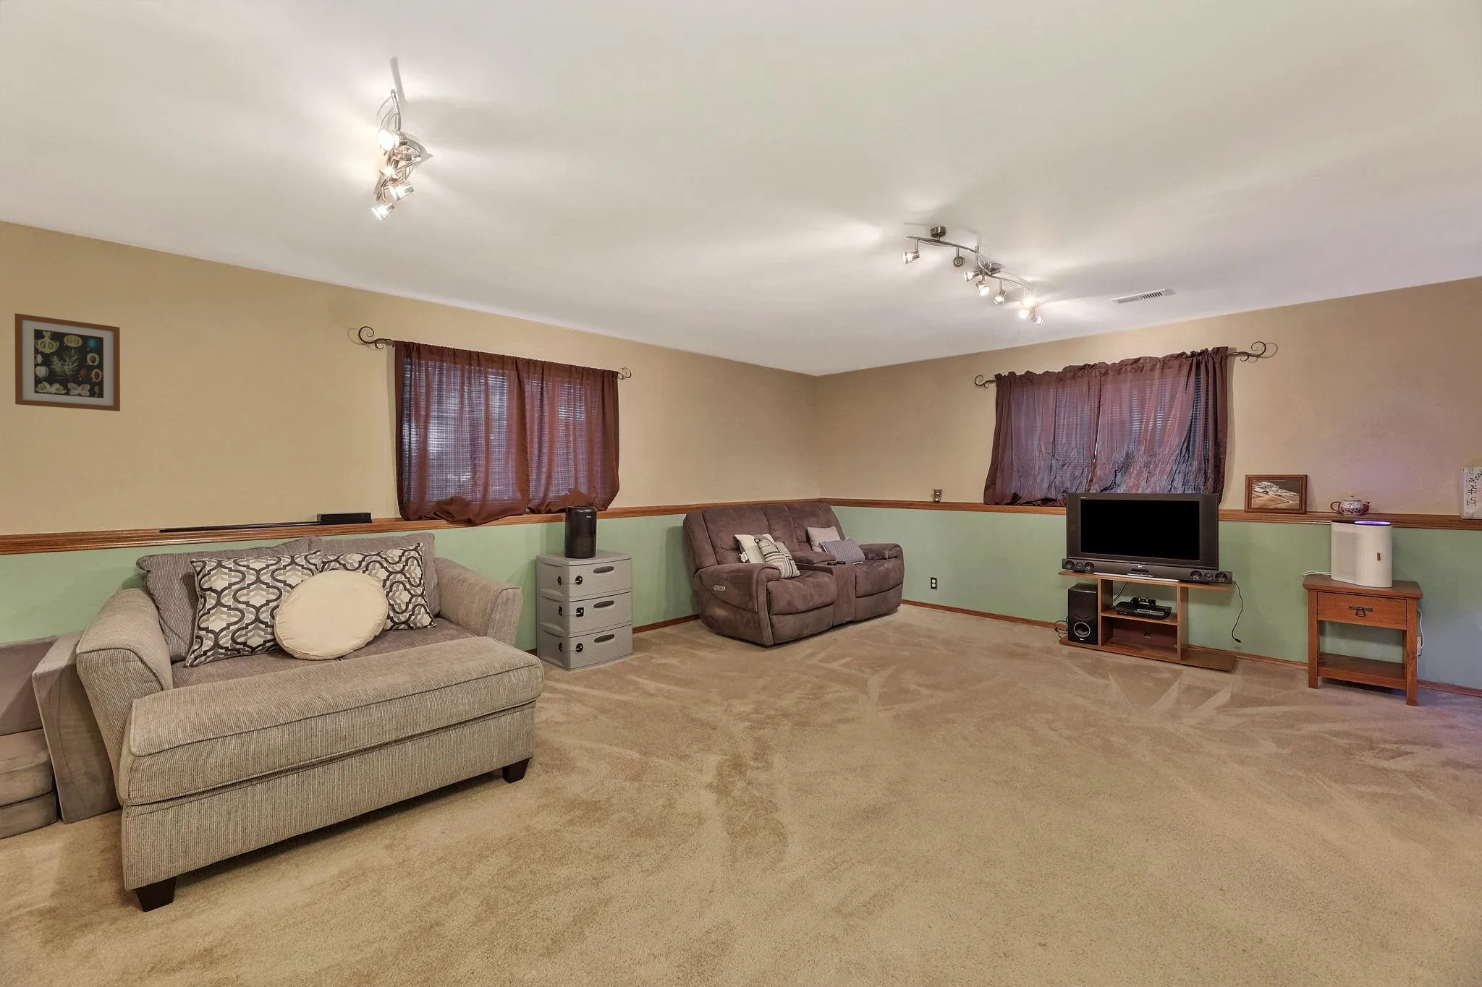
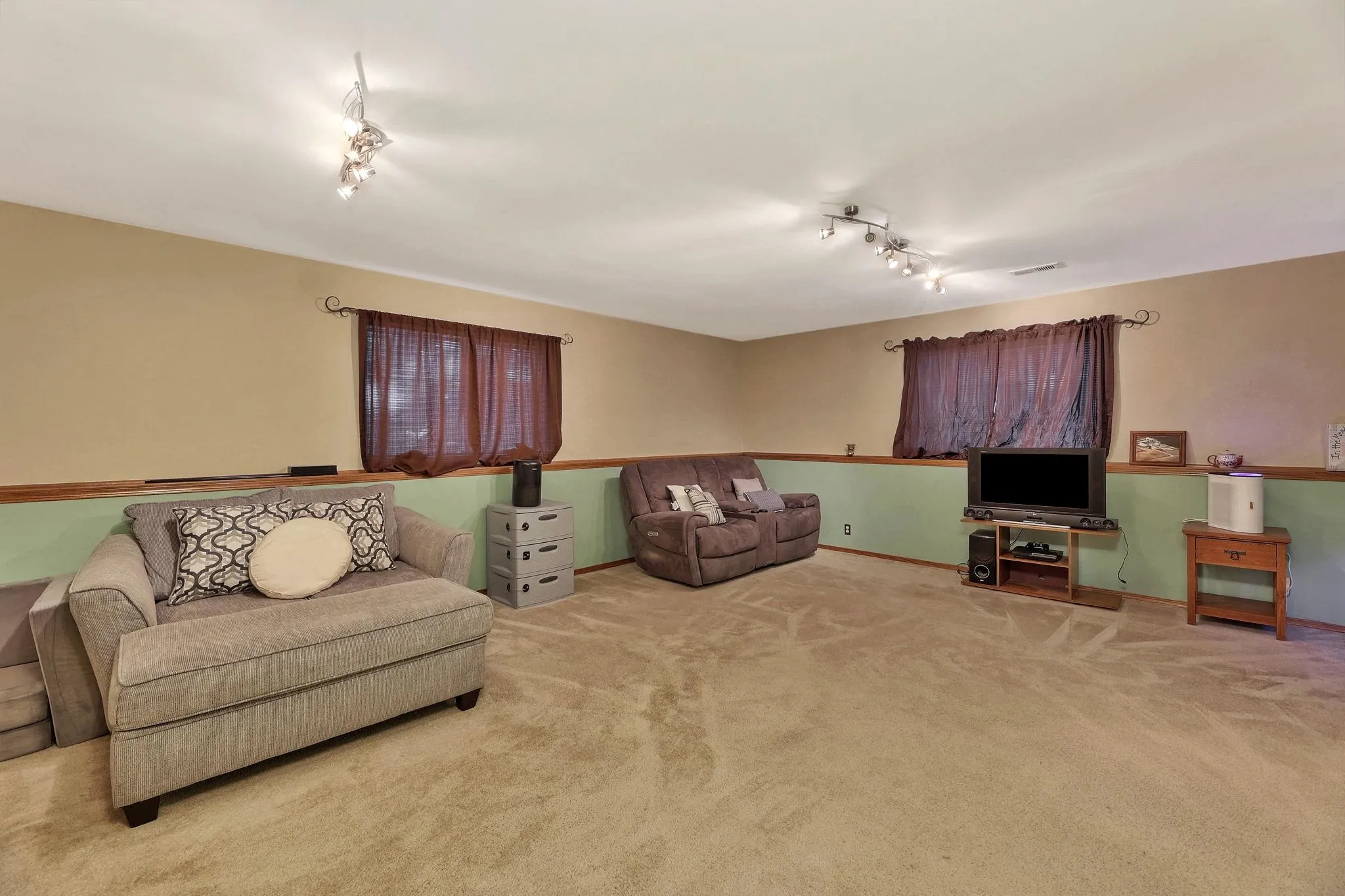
- wall art (69, 364)
